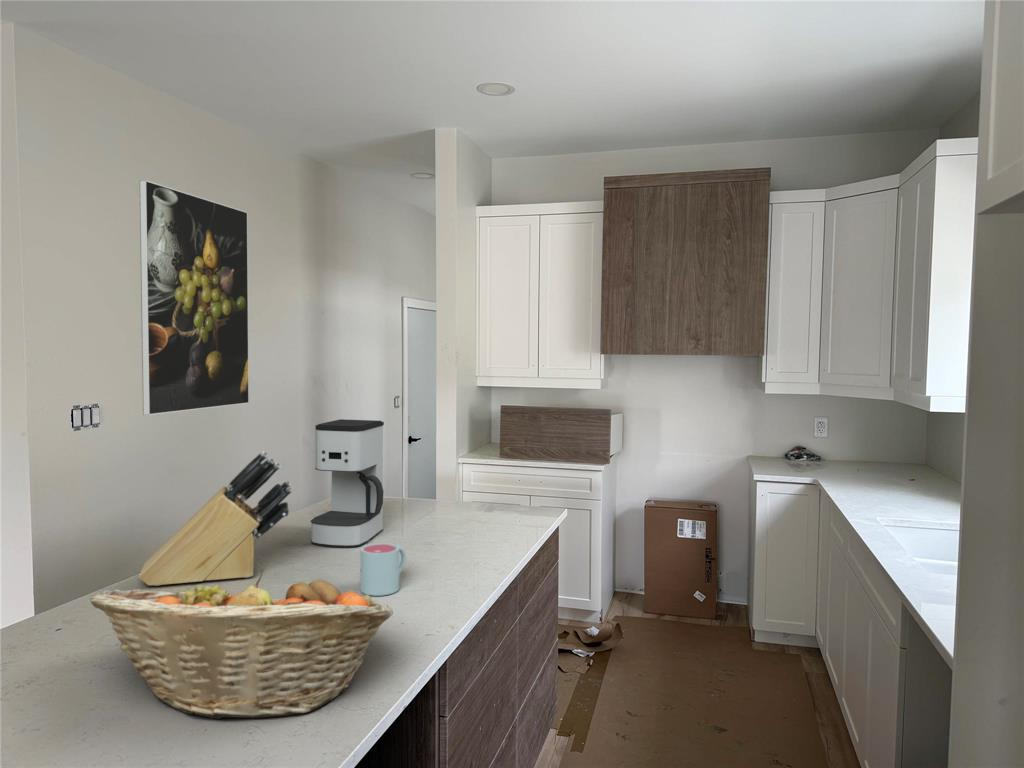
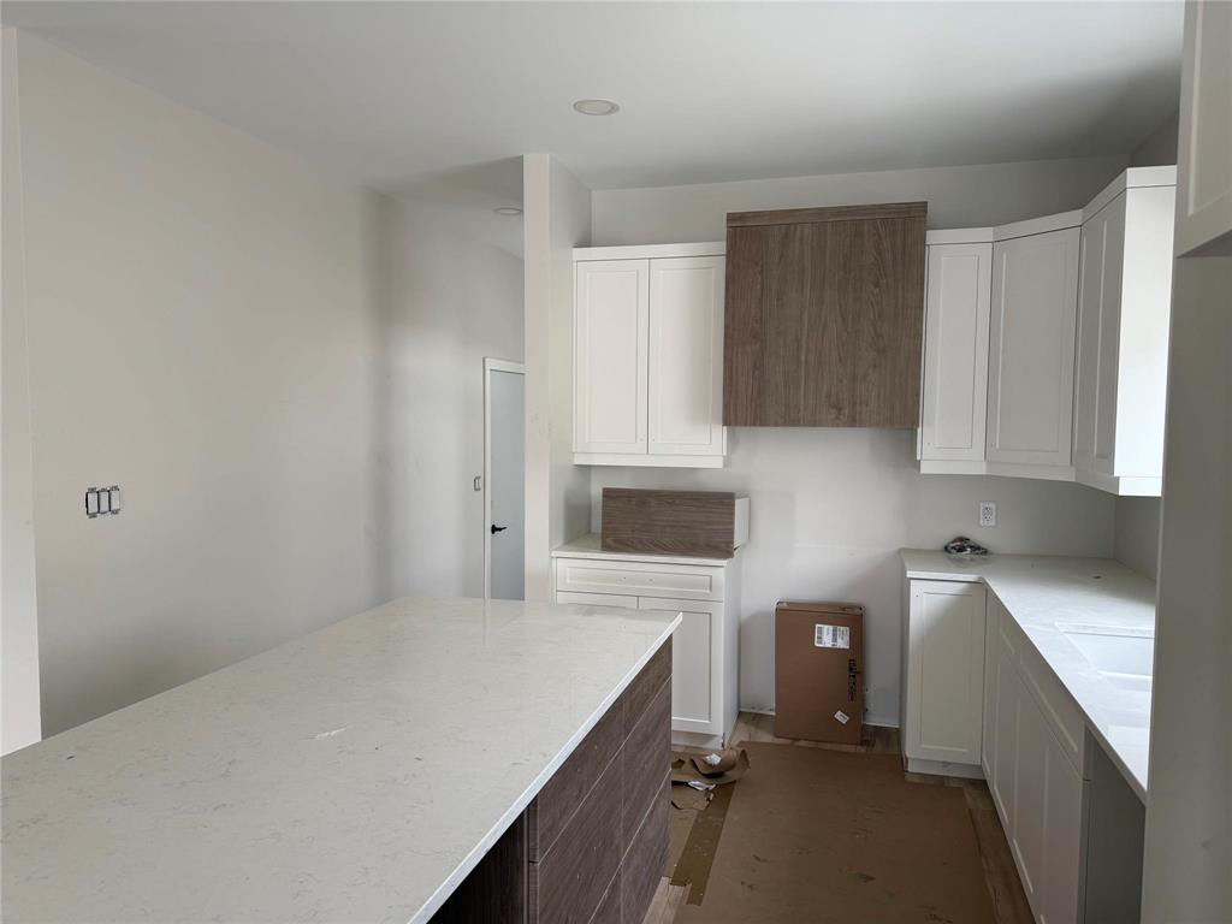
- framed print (200, 304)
- knife block (218, 515)
- coffee maker (351, 480)
- mug (386, 566)
- fruit basket (248, 625)
